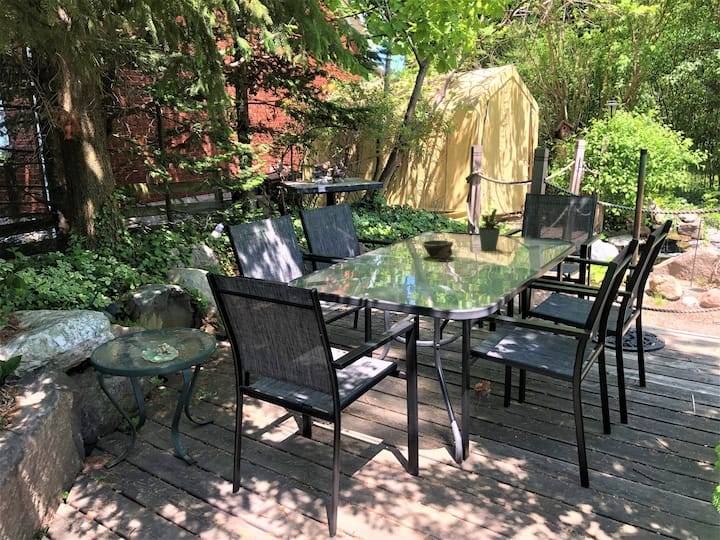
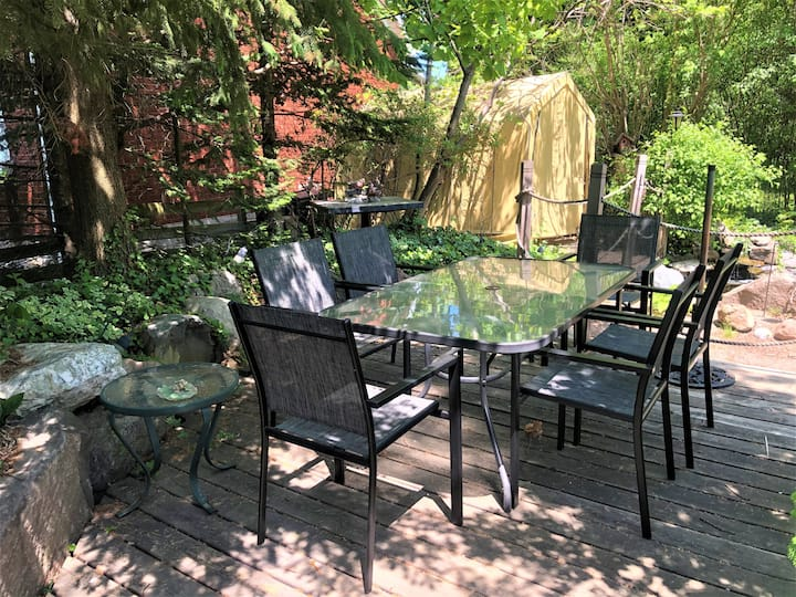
- potted plant (493, 229)
- bowl (437, 249)
